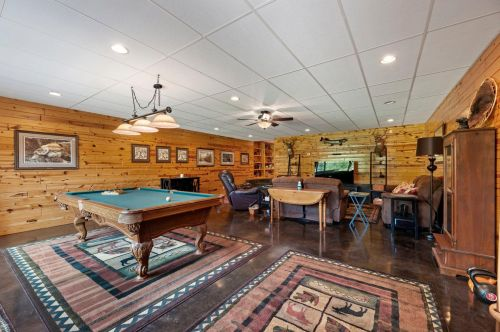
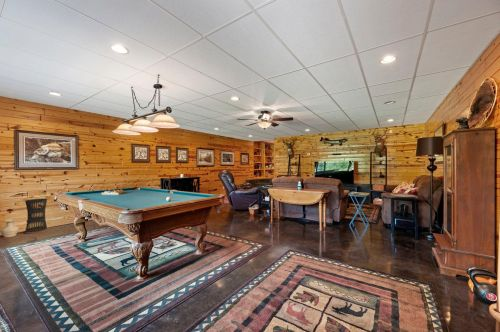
+ umbrella stand (36, 215)
+ vase (10, 228)
